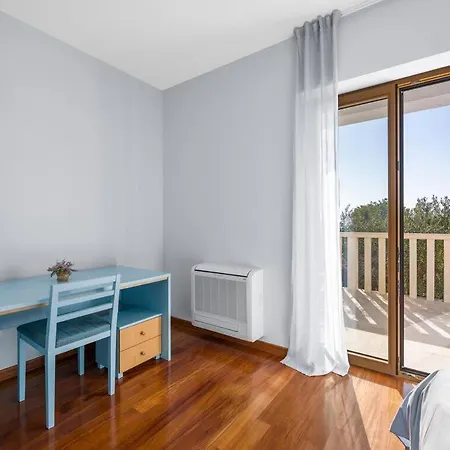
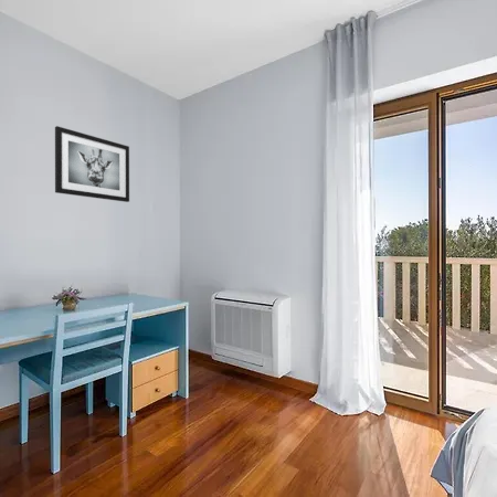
+ wall art (95, 167)
